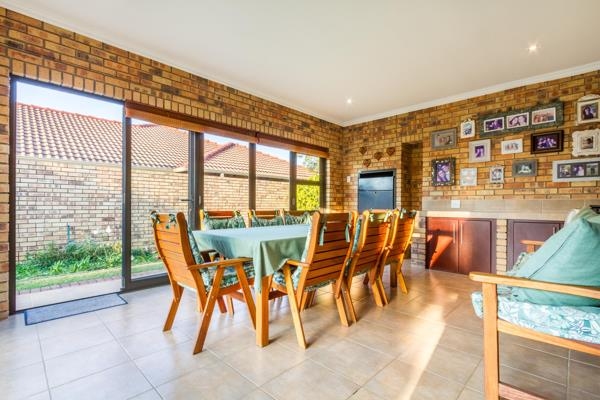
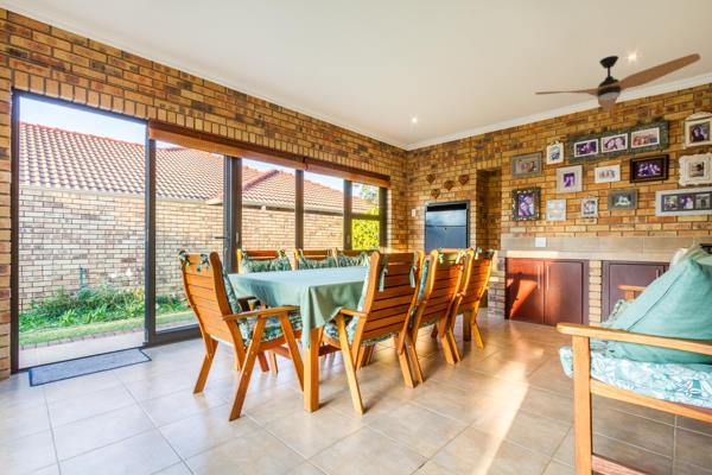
+ electric fan (608, 84)
